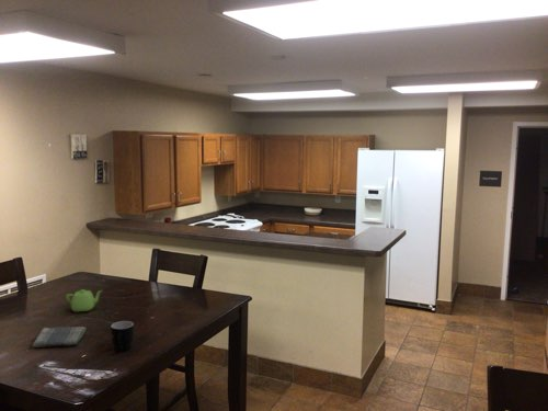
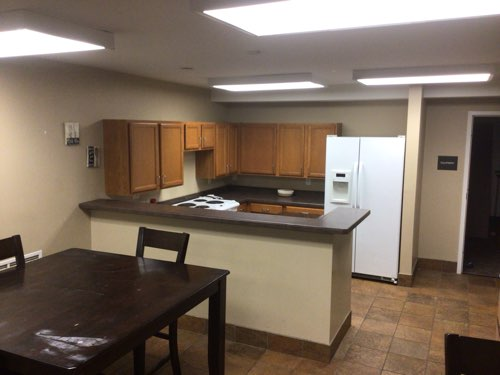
- dish towel (60, 334)
- mug (122, 338)
- teapot (84, 299)
